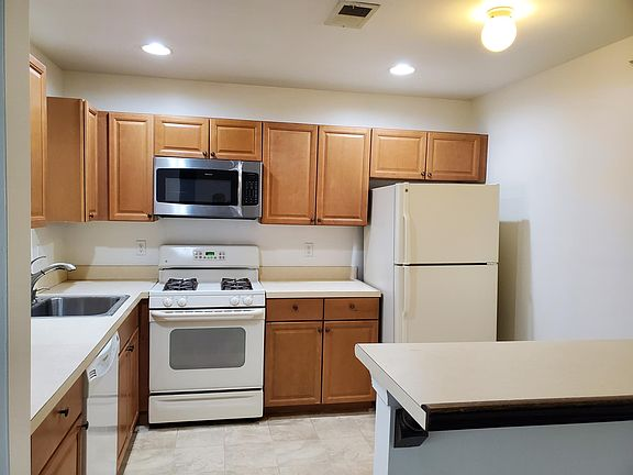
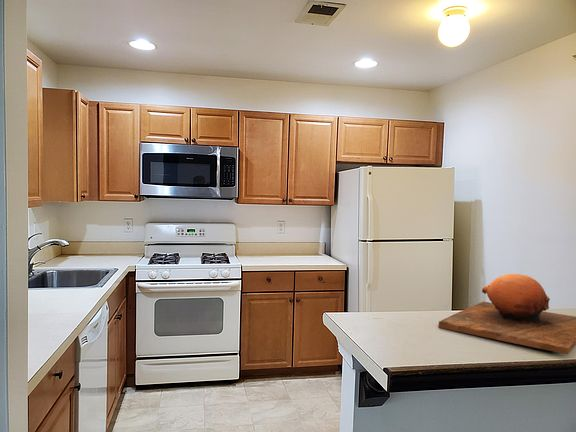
+ chopping board (518, 300)
